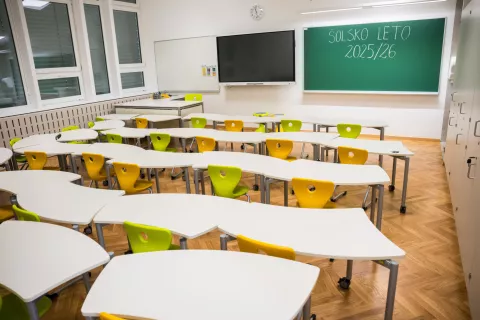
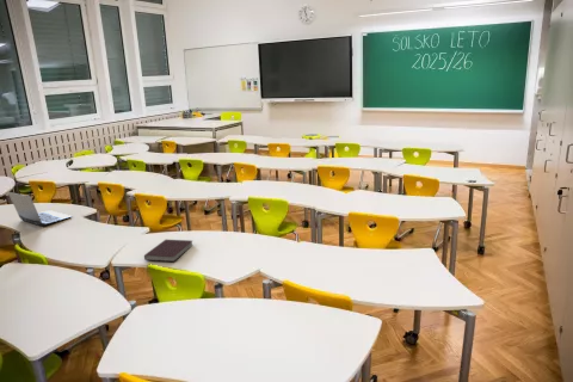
+ laptop computer (35, 208)
+ notebook (170, 249)
